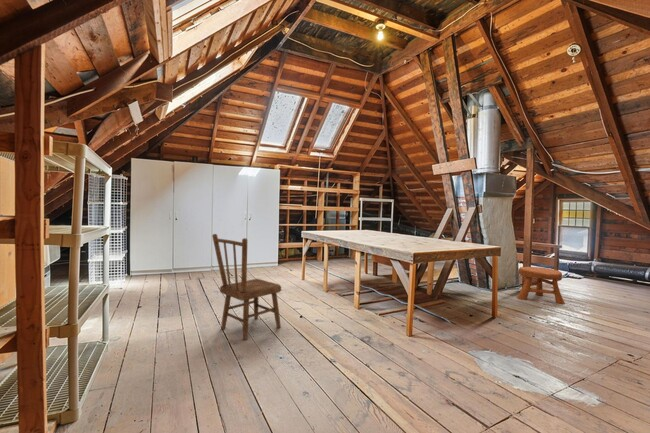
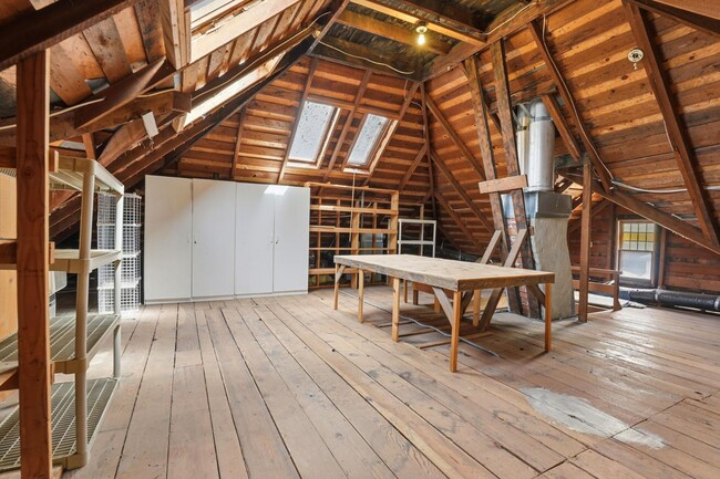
- stool (537, 284)
- dining chair (249, 281)
